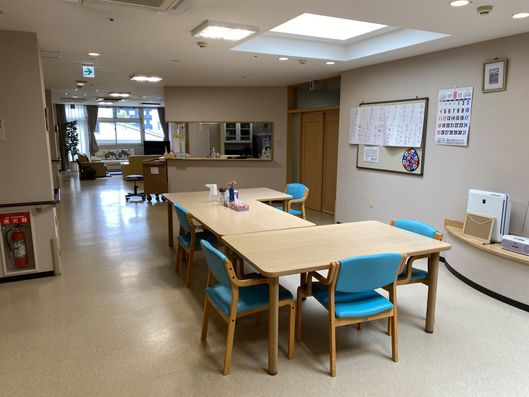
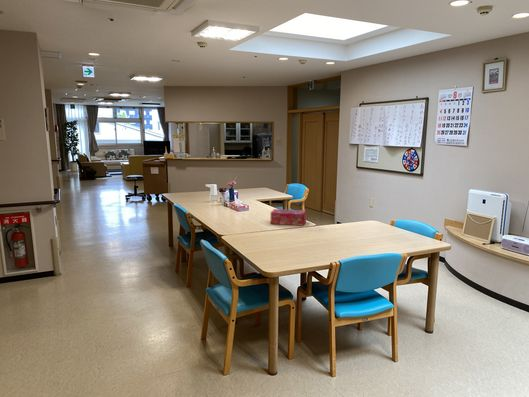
+ tissue box (288, 217)
